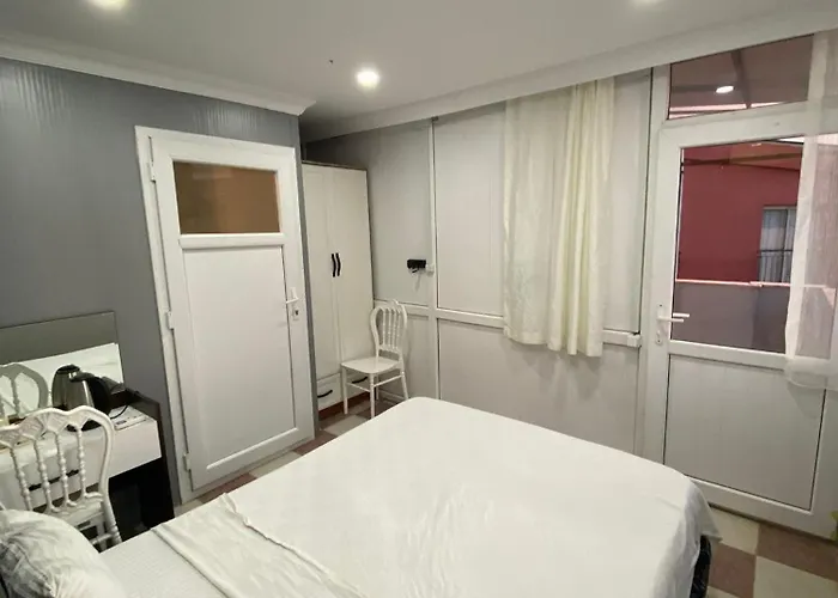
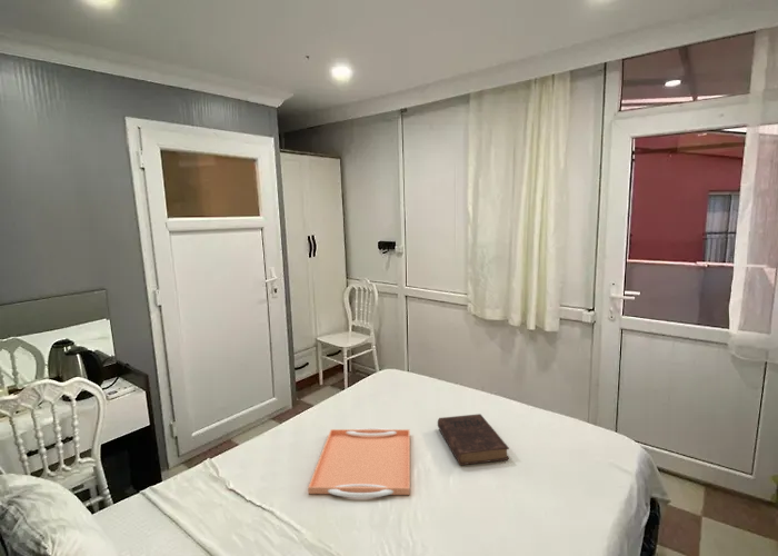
+ book (470, 437)
+ serving tray (365, 457)
